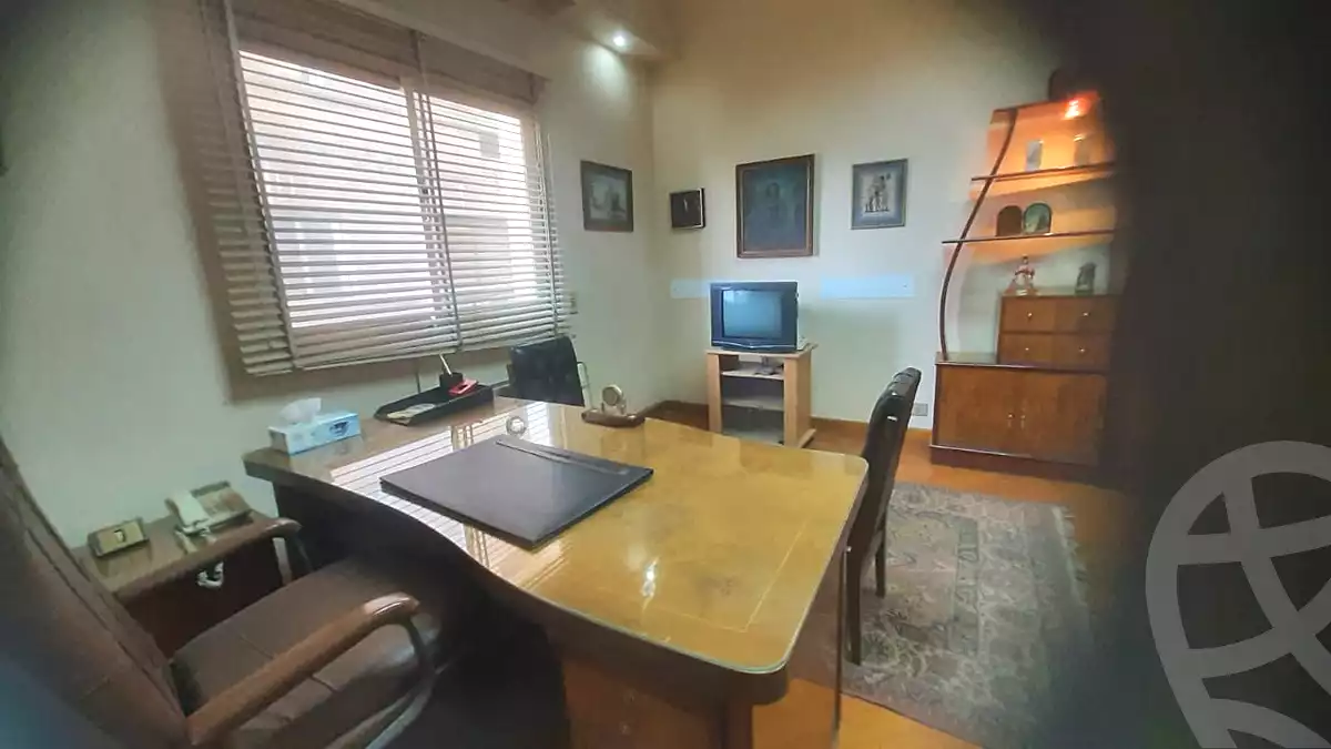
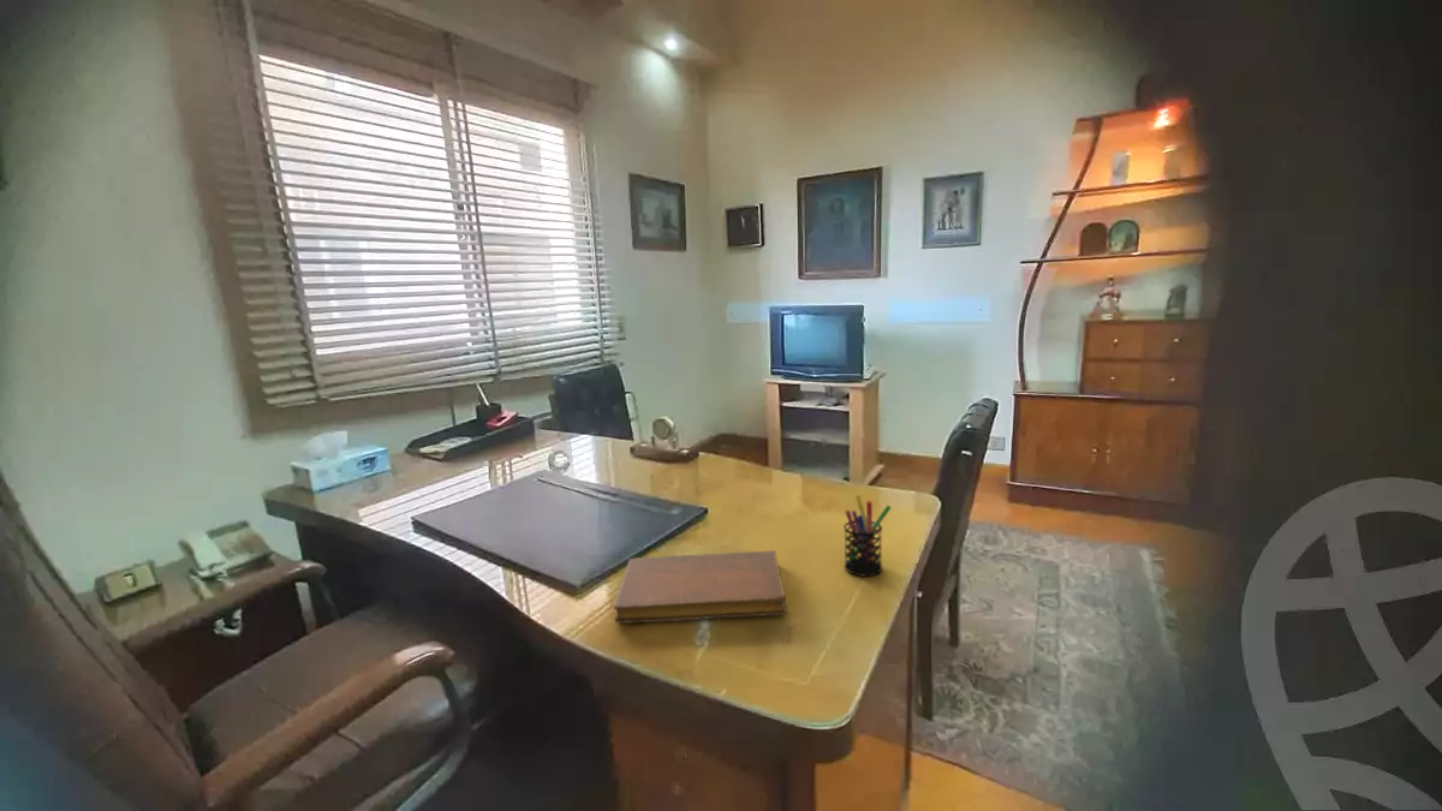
+ notebook (701, 583)
+ pen holder (868, 532)
